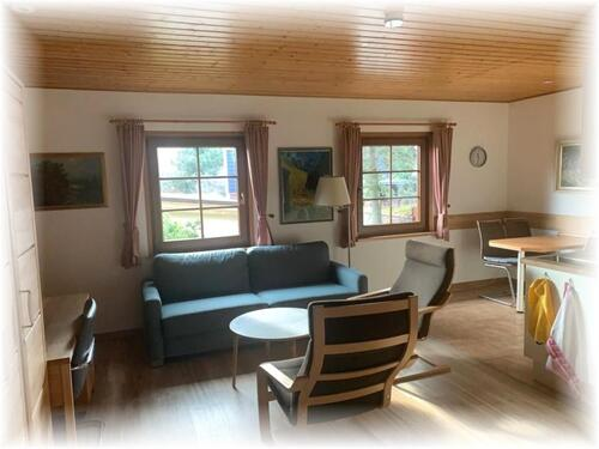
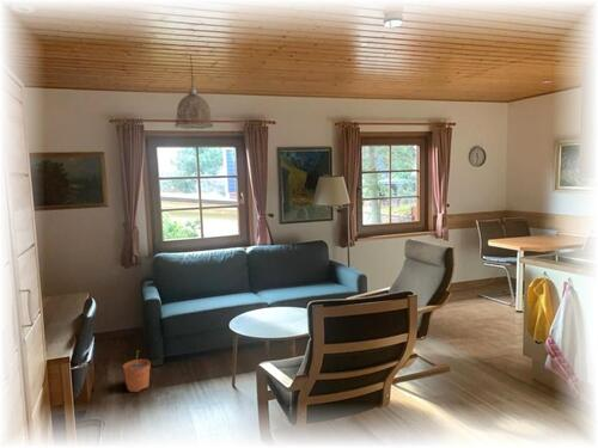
+ plant pot (136, 369)
+ pendant lamp (191, 90)
